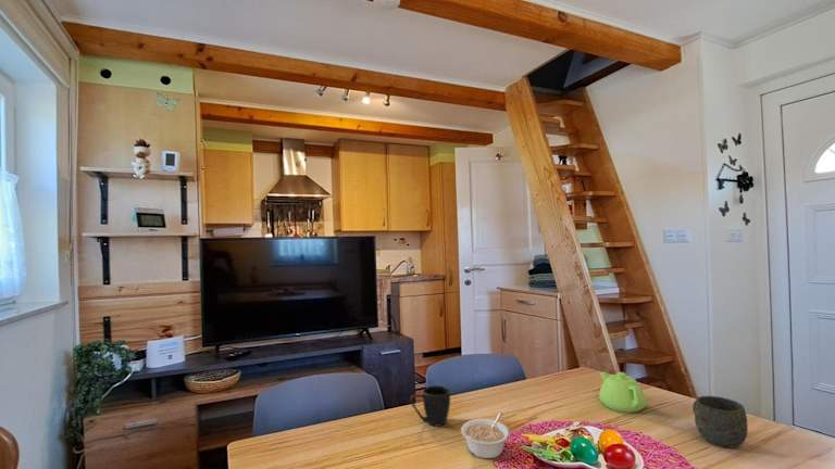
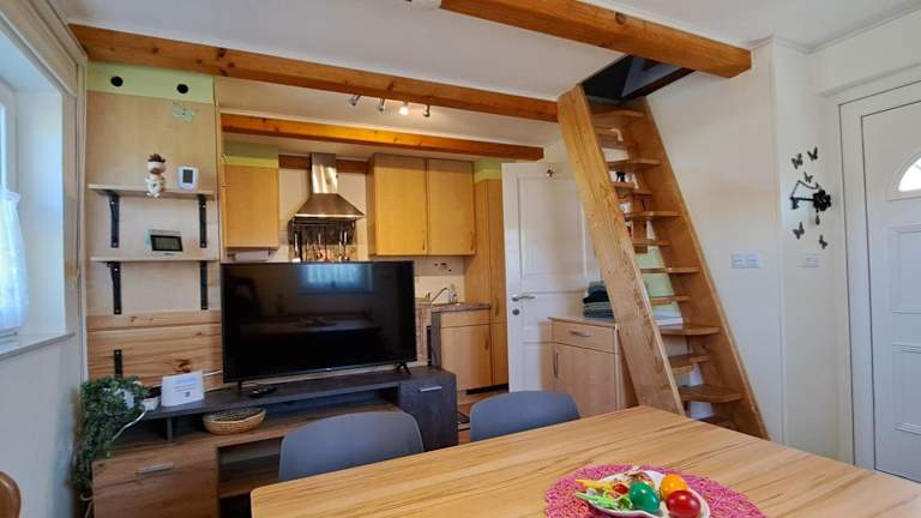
- teapot (620, 388)
- legume (485, 436)
- mug (431, 406)
- mug (714, 419)
